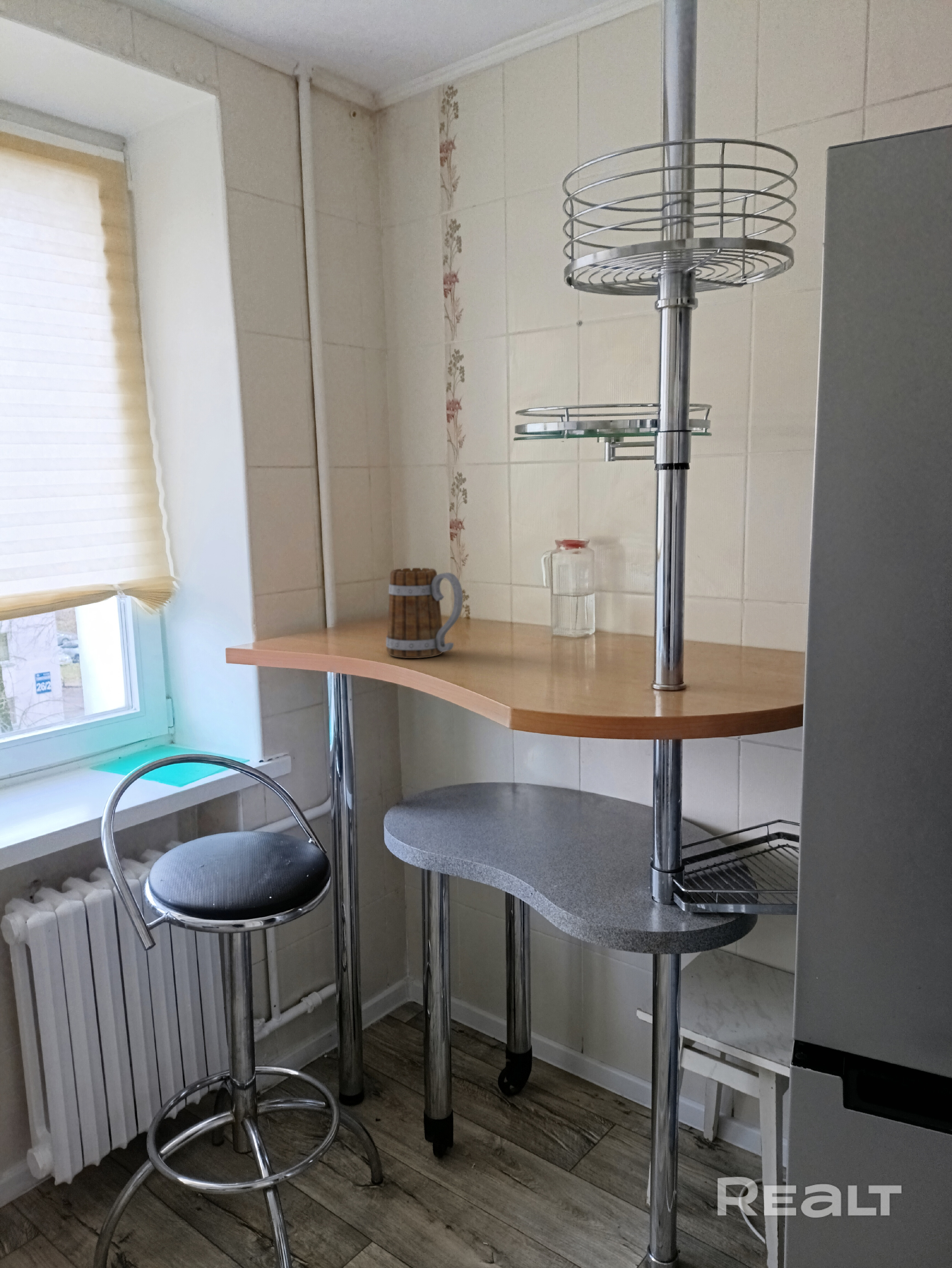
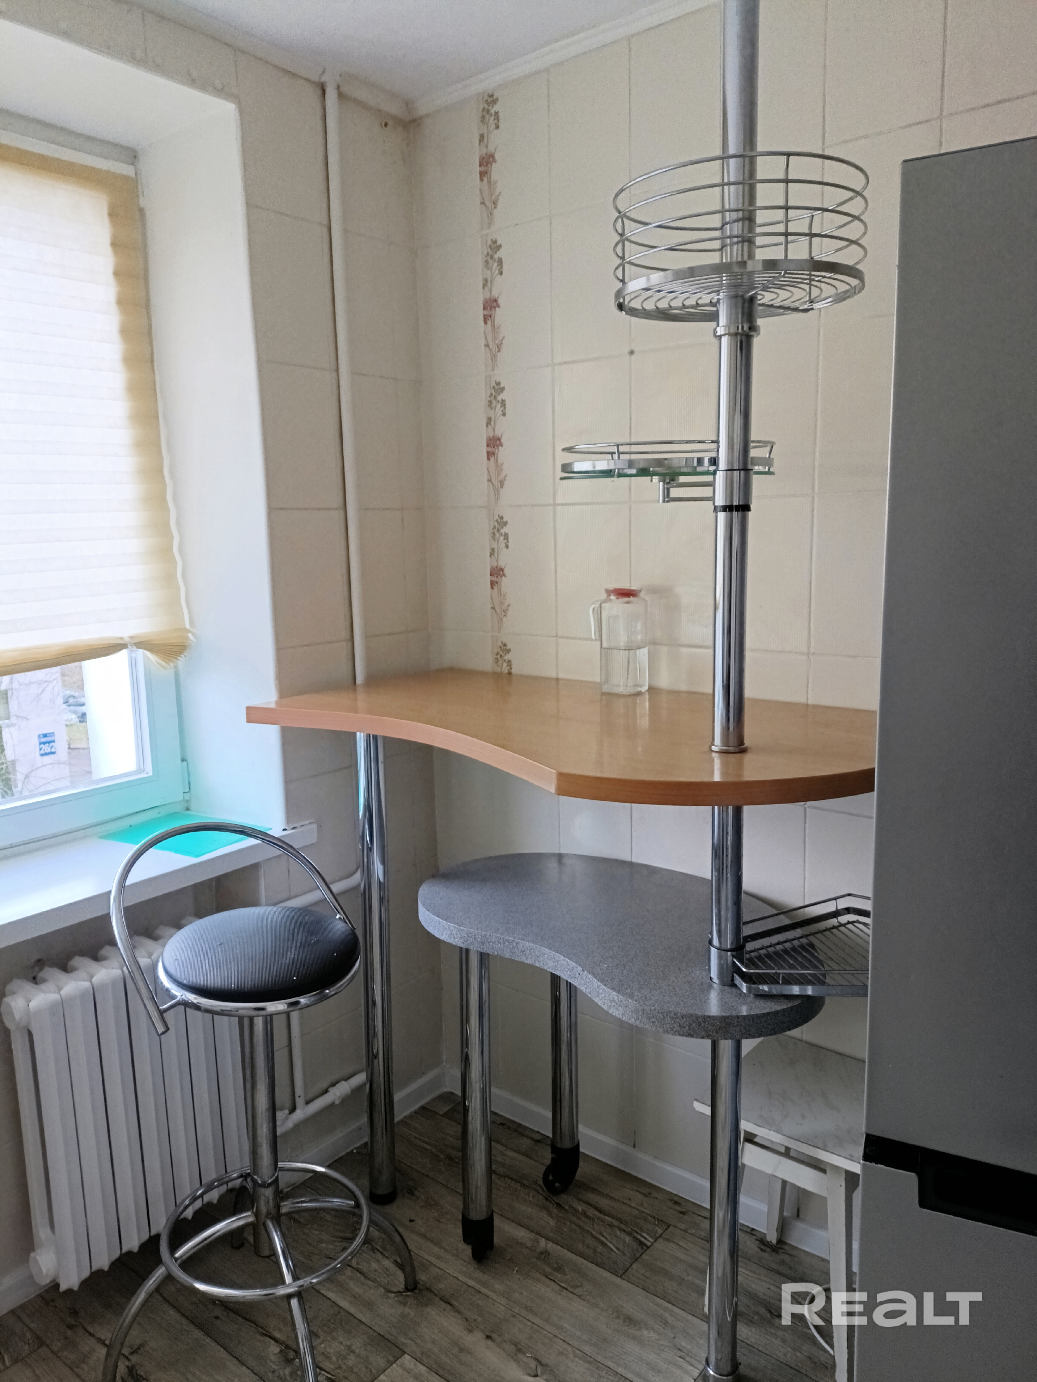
- mug (425, 613)
